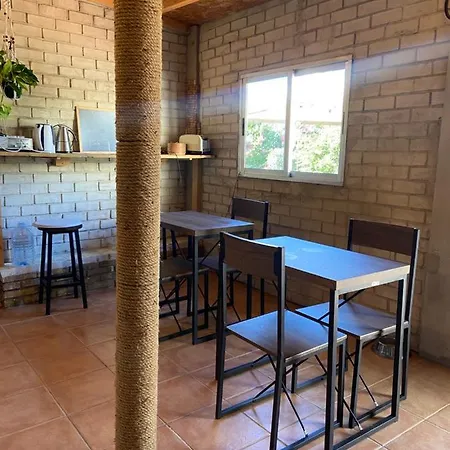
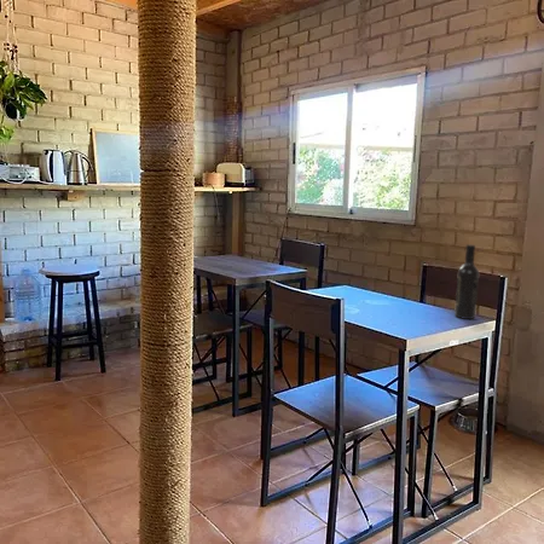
+ wine bottle (467, 280)
